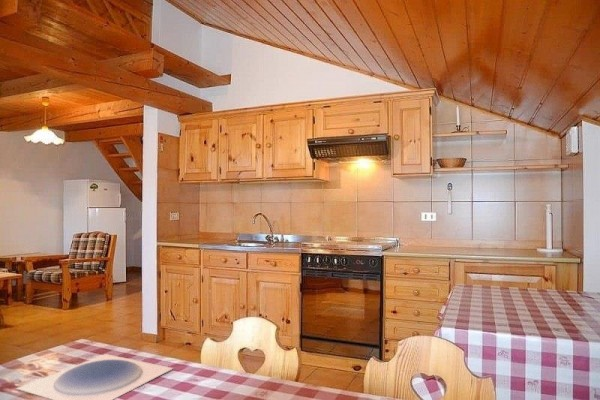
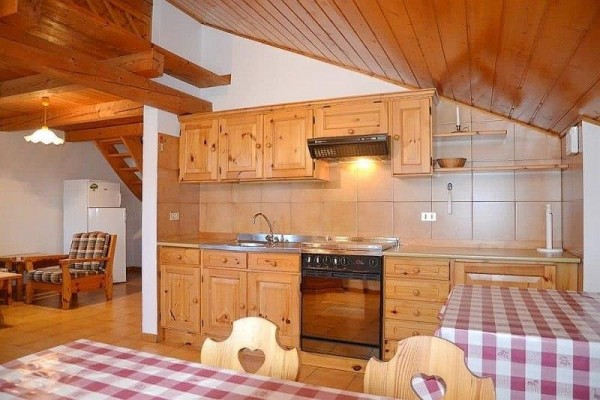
- bowl (99, 373)
